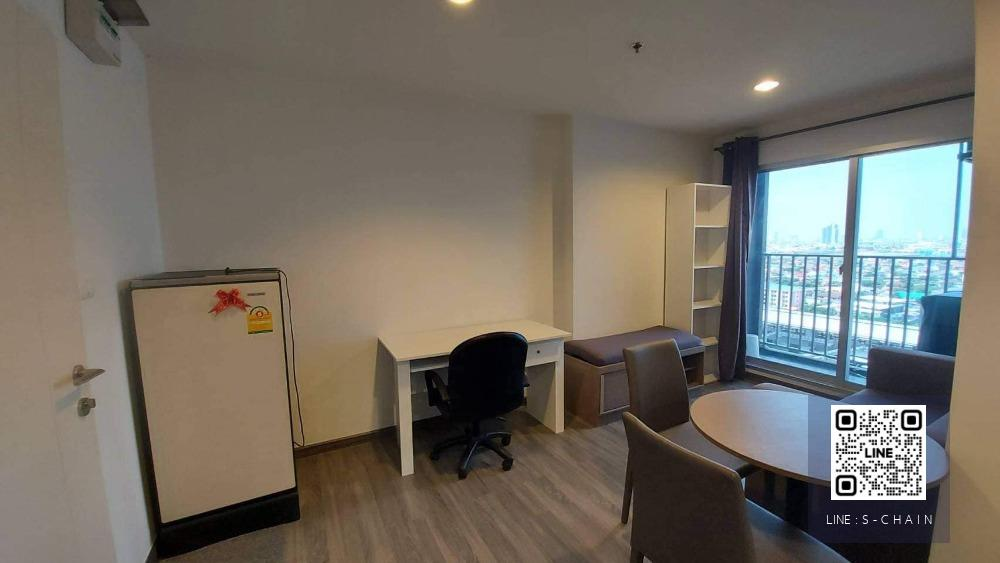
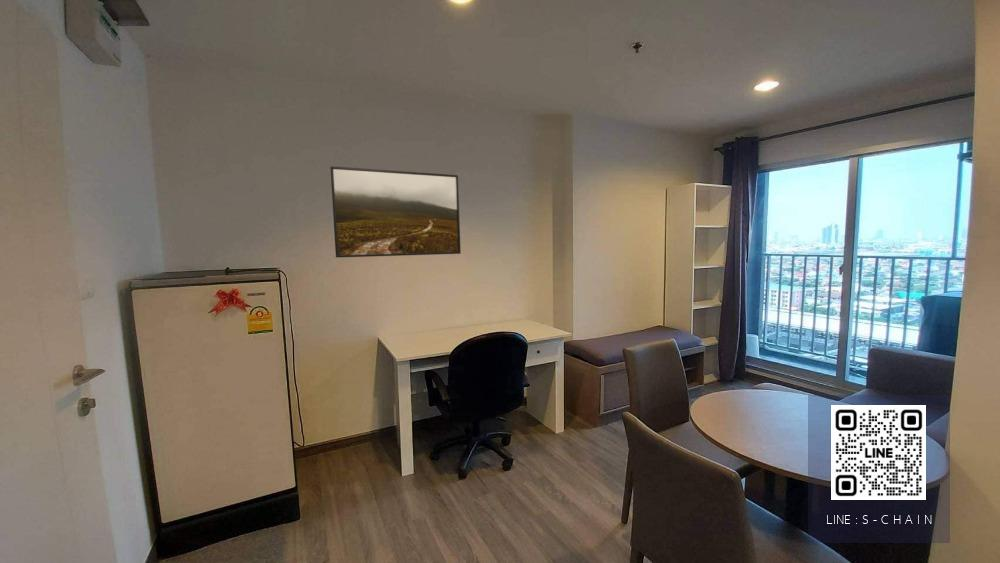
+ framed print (400, 213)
